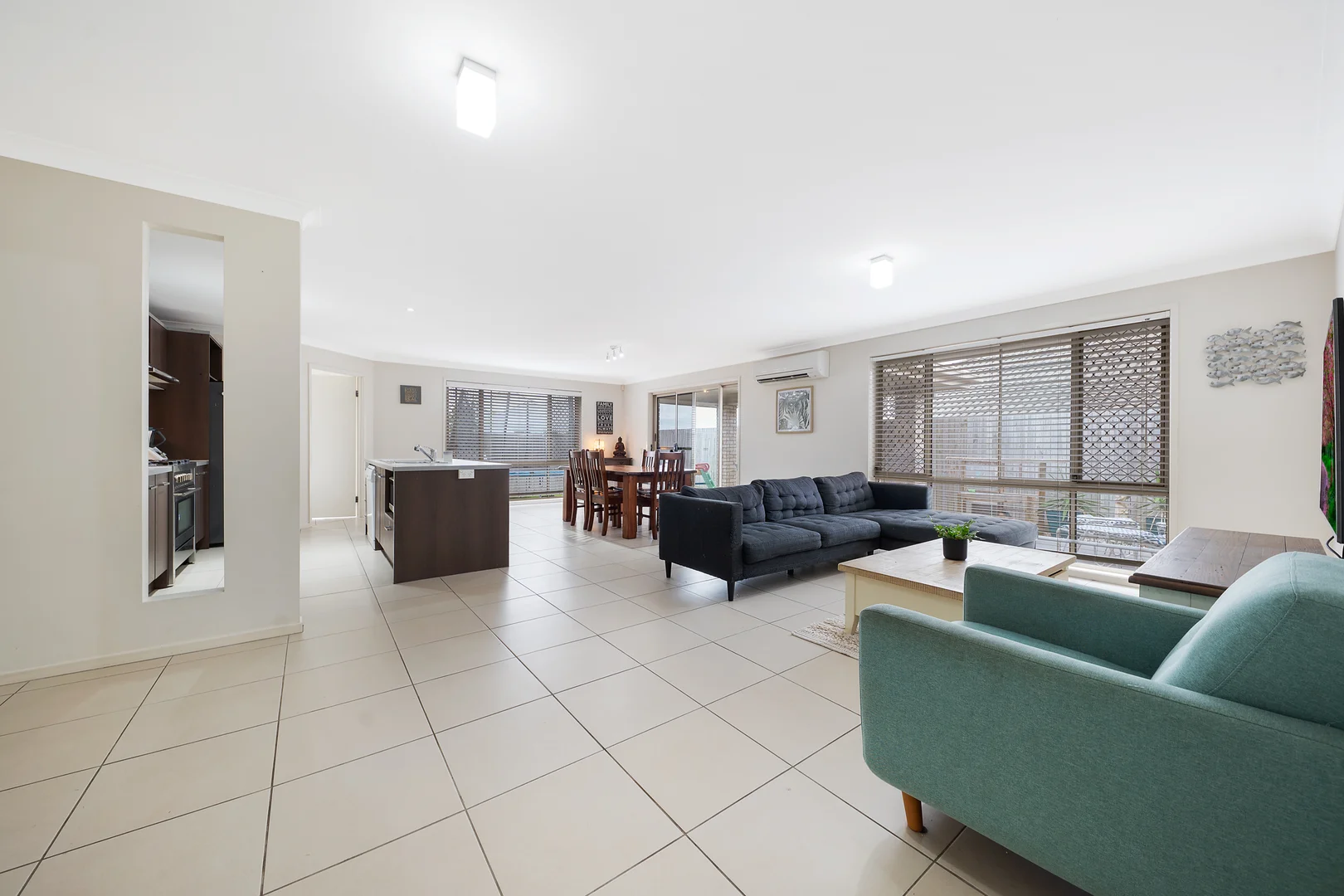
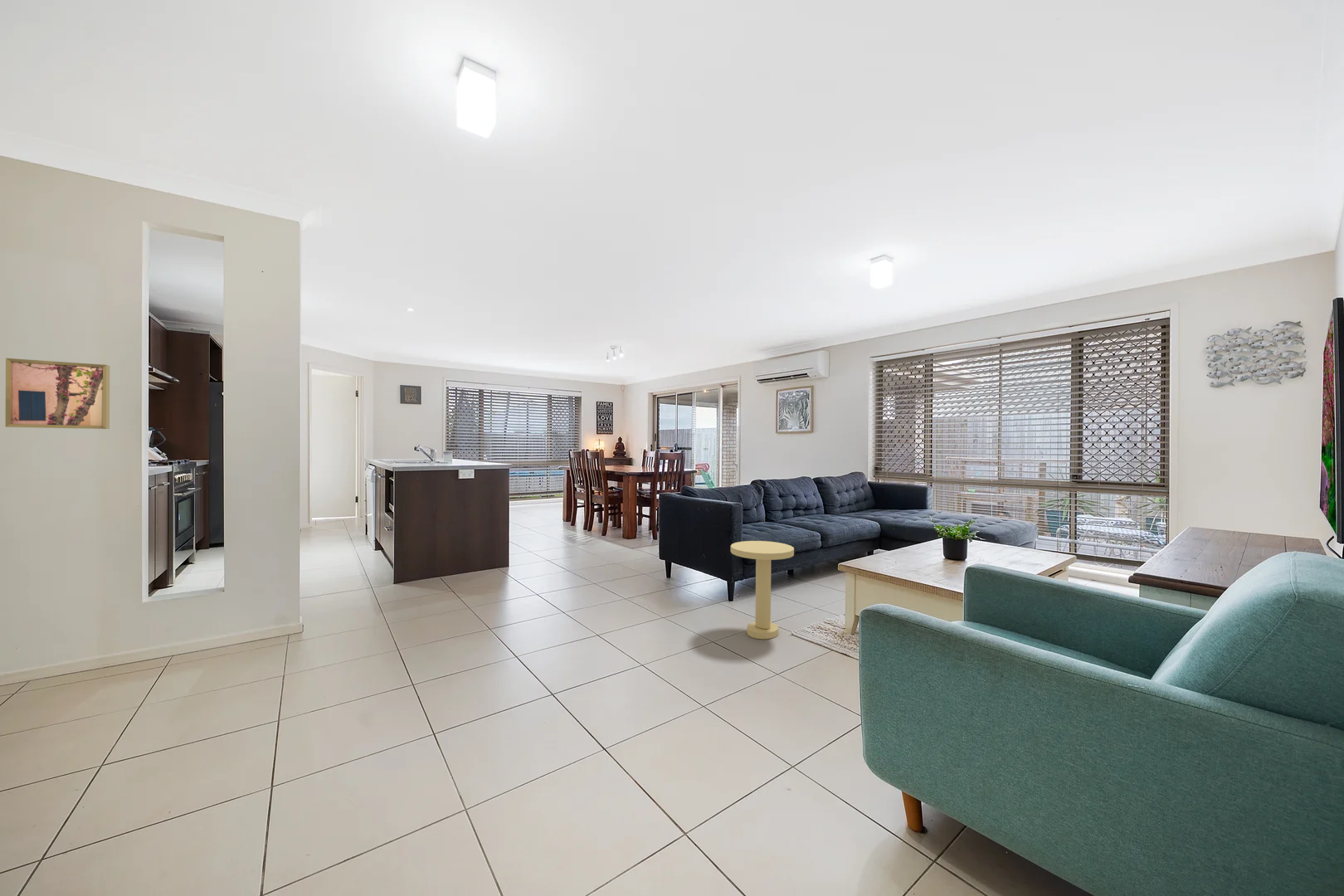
+ wall art (60, 395)
+ side table (762, 589)
